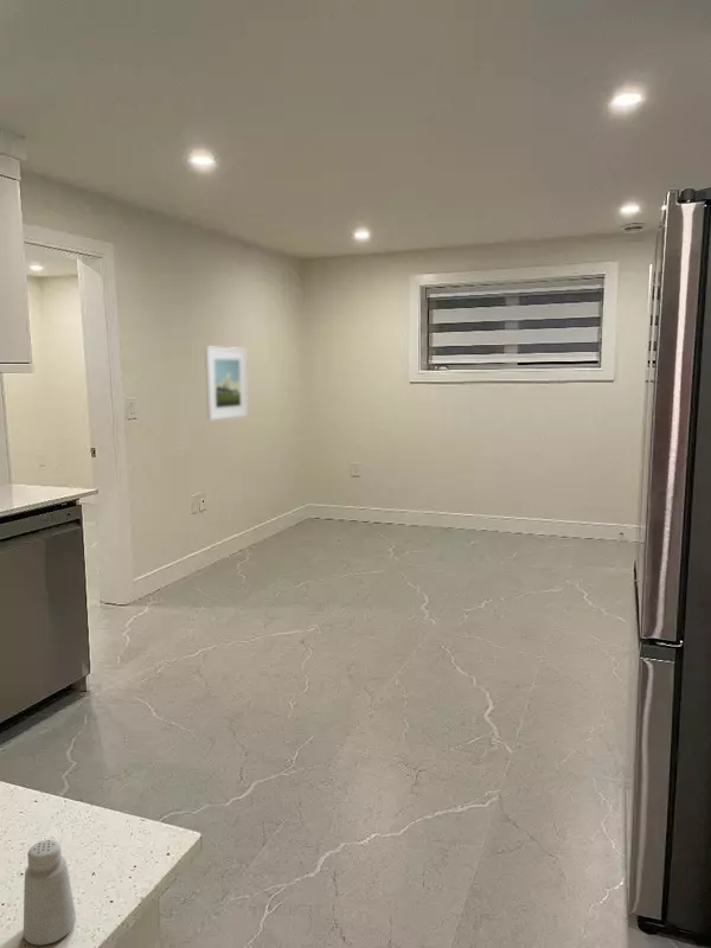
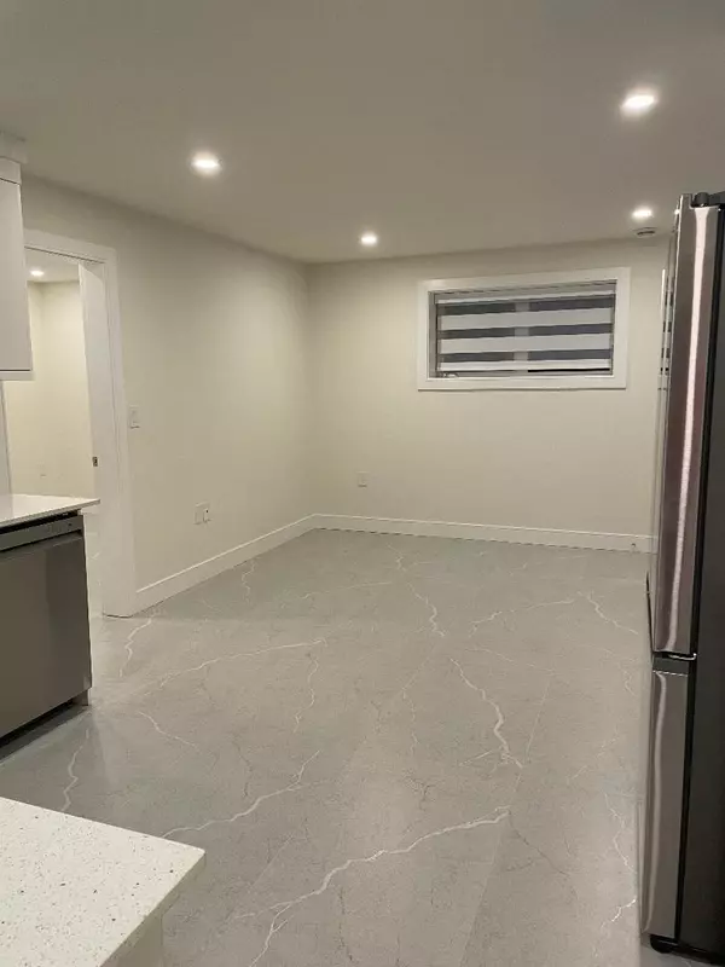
- saltshaker (46, 886)
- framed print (226, 383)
